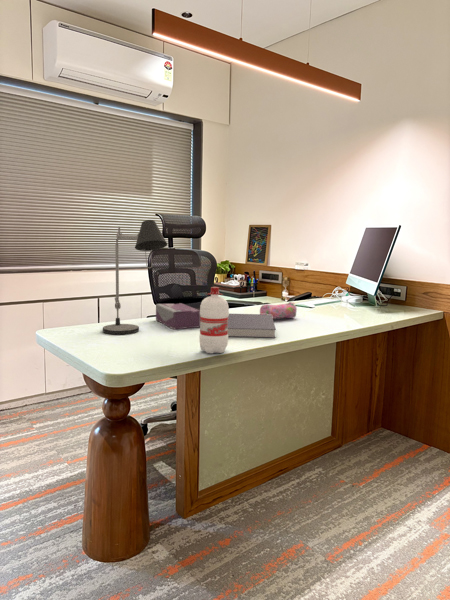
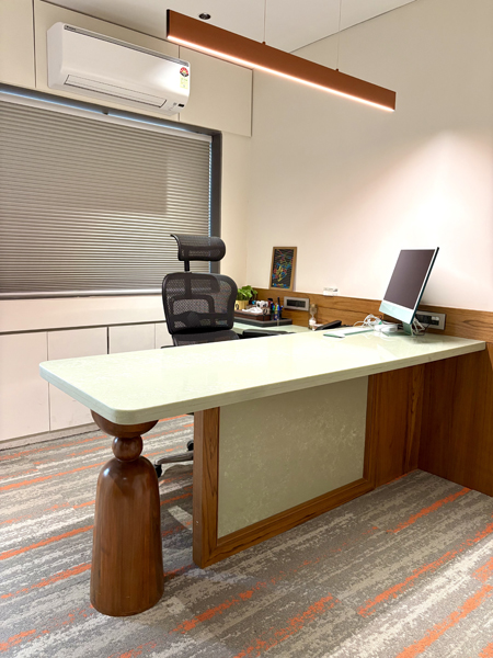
- water bottle (214, 319)
- tissue box (178, 315)
- pencil case (278, 310)
- book (246, 324)
- desk lamp (118, 280)
